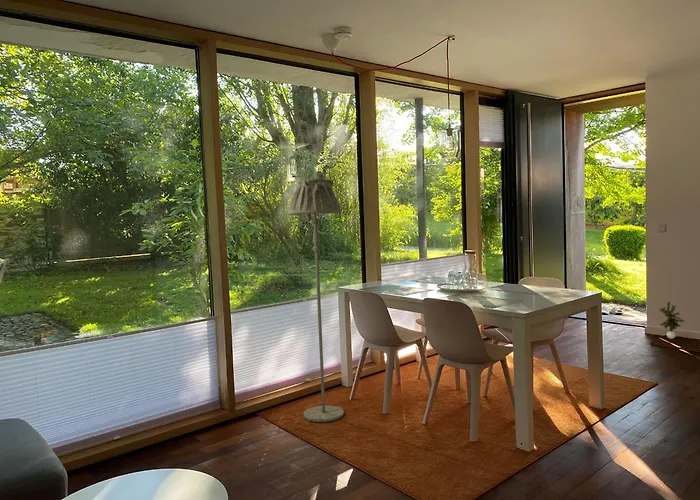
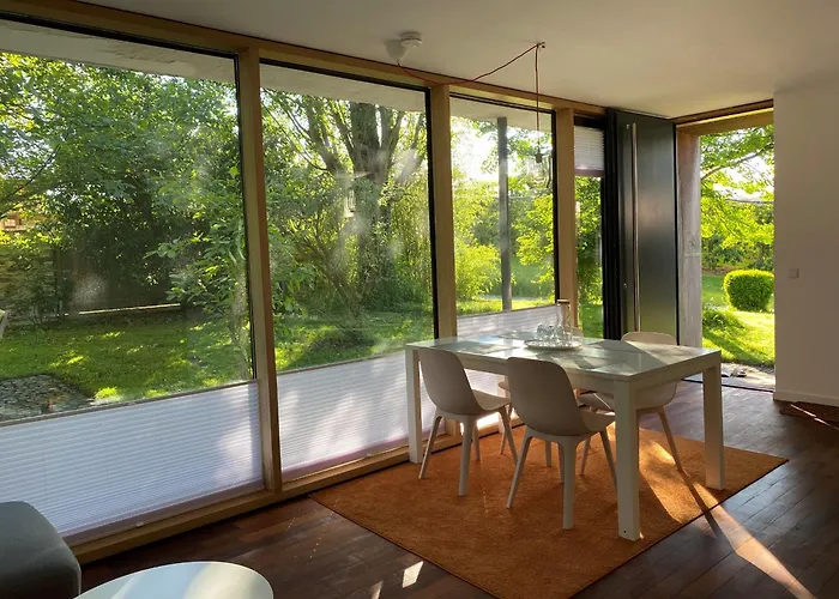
- floor lamp (318, 298)
- potted plant (670, 320)
